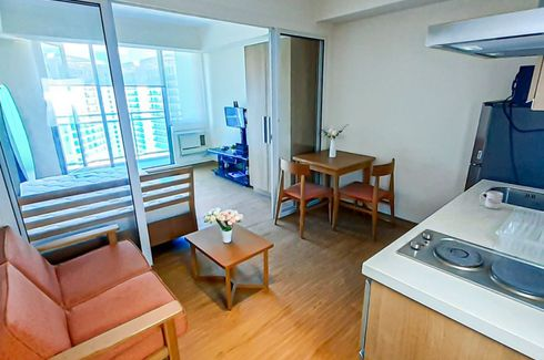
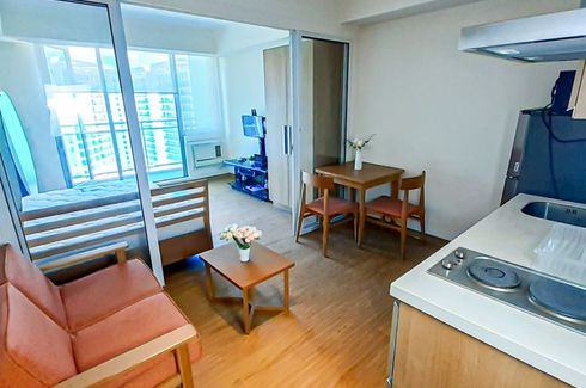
- mug (490, 198)
